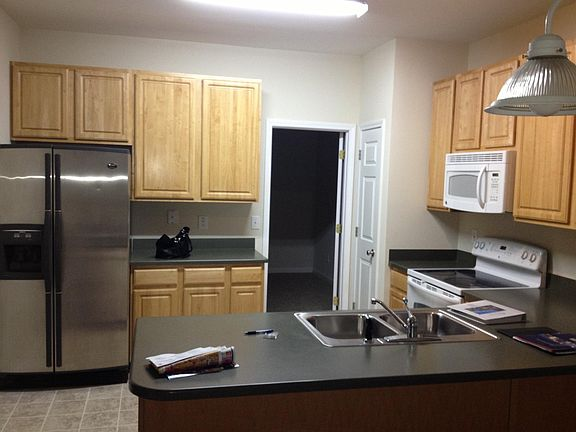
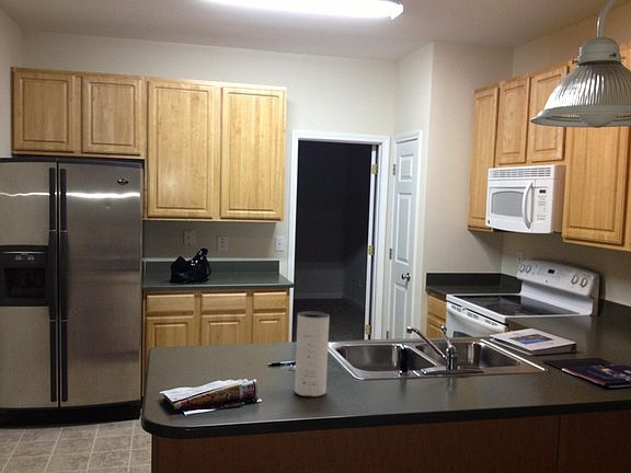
+ speaker (311, 353)
